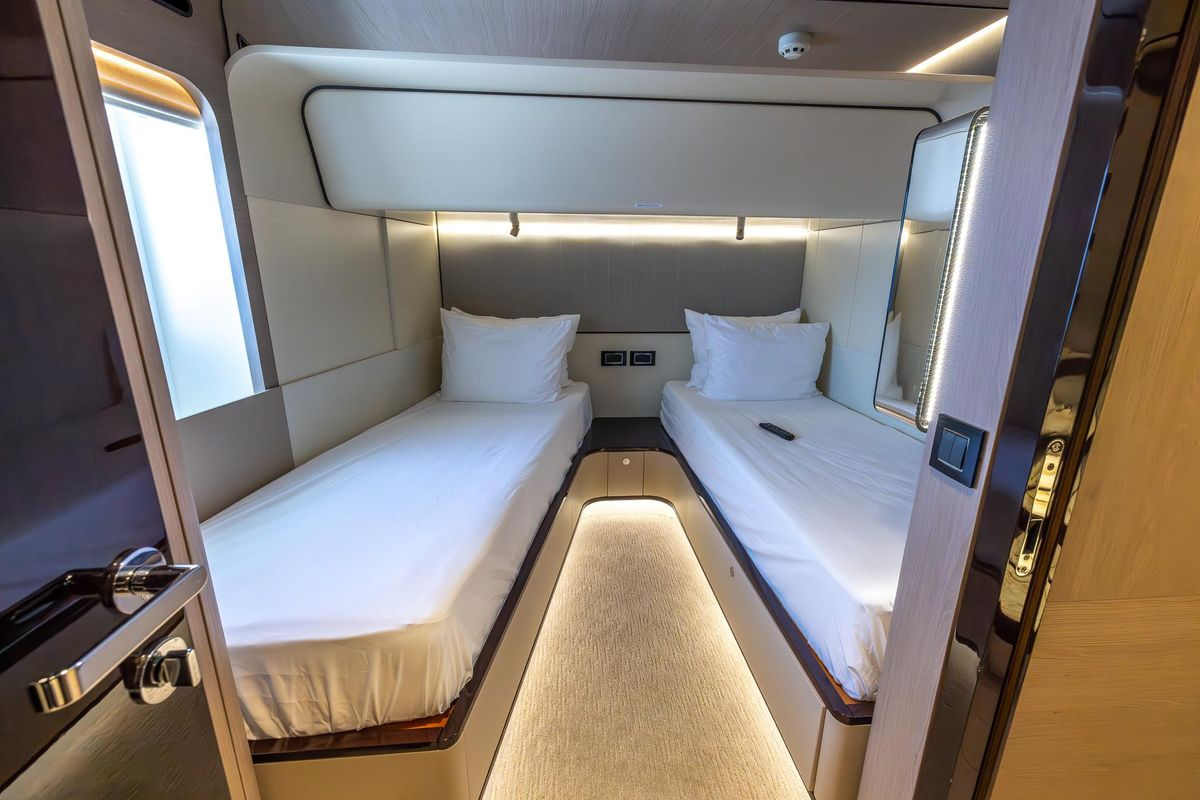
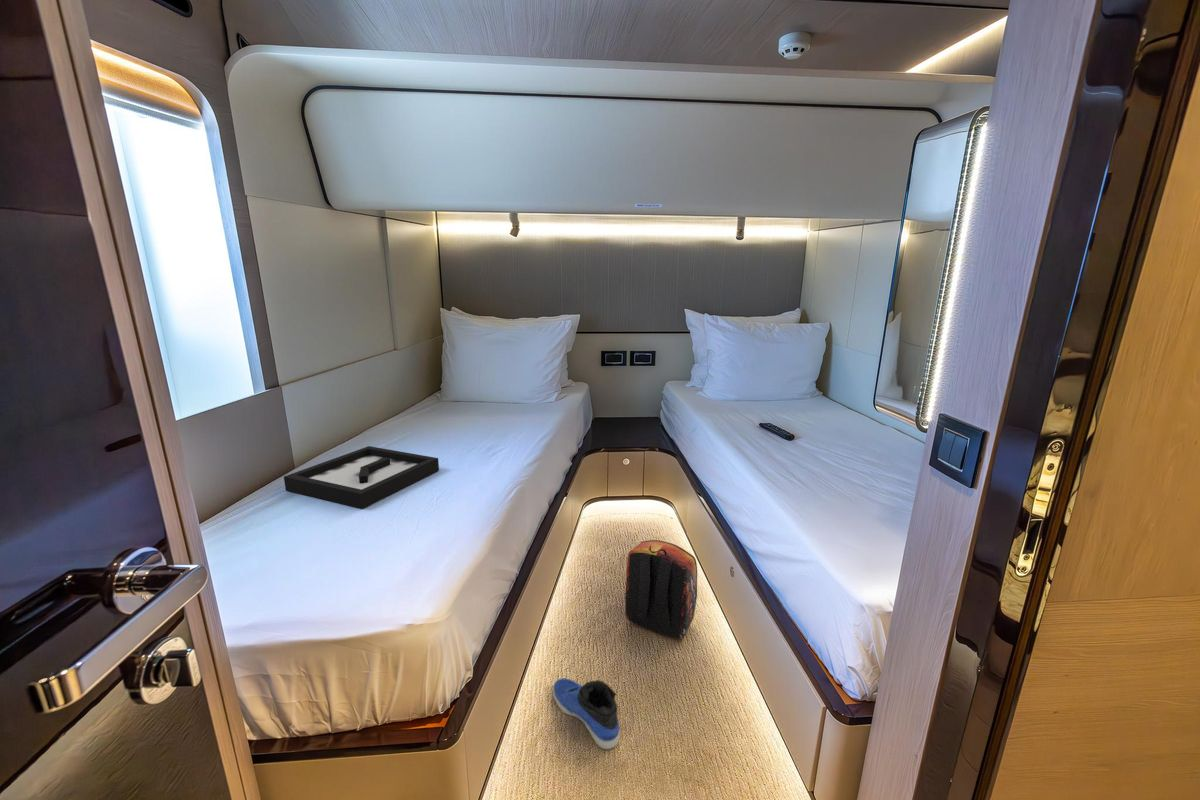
+ backpack (660, 582)
+ decorative tray (366, 473)
+ sneaker (584, 695)
